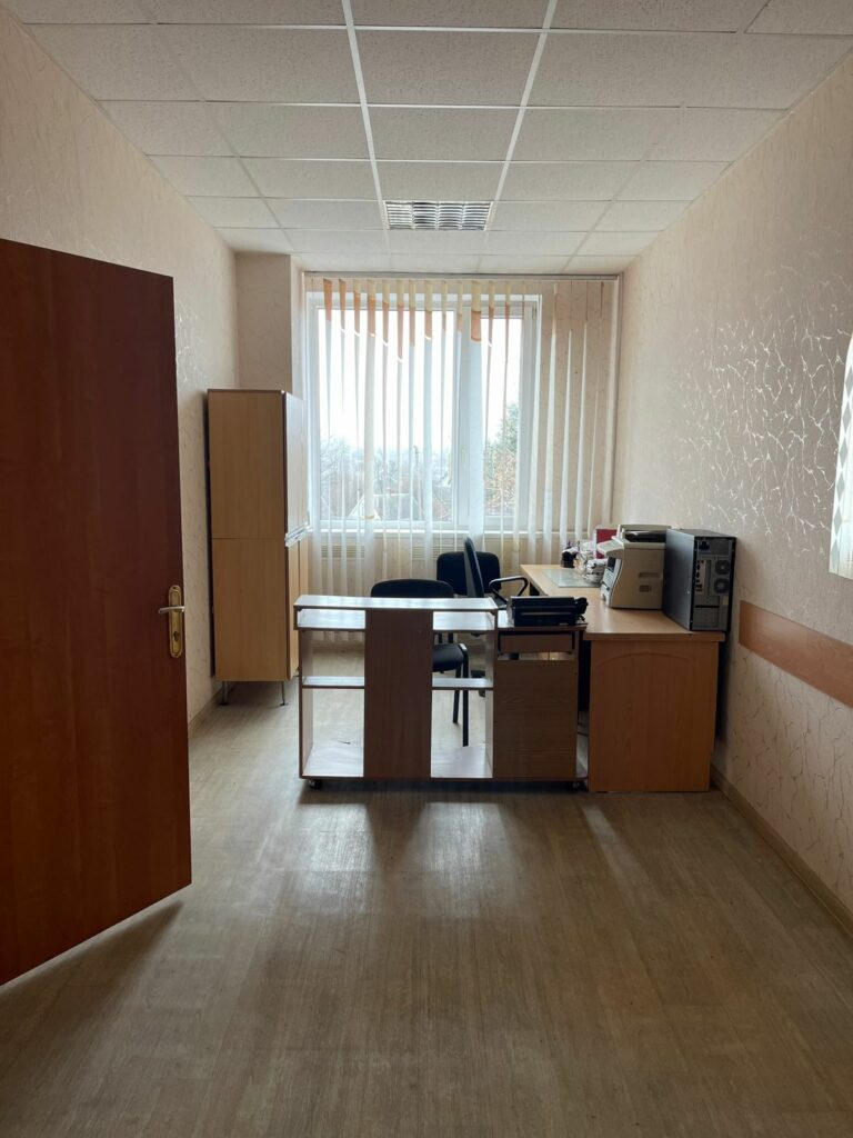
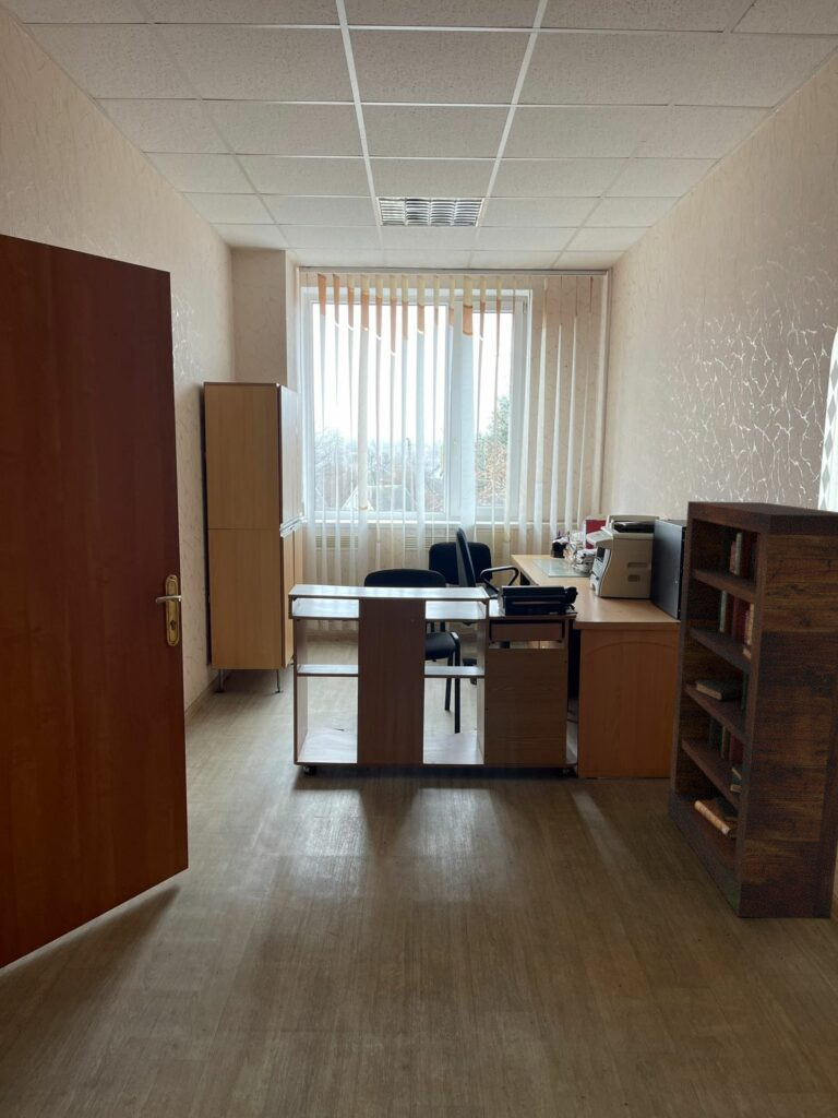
+ bookcase (752, 689)
